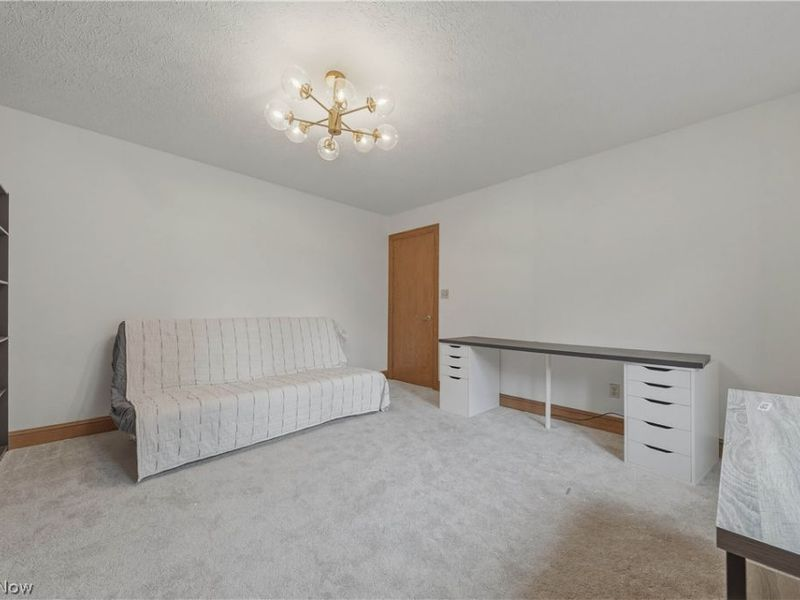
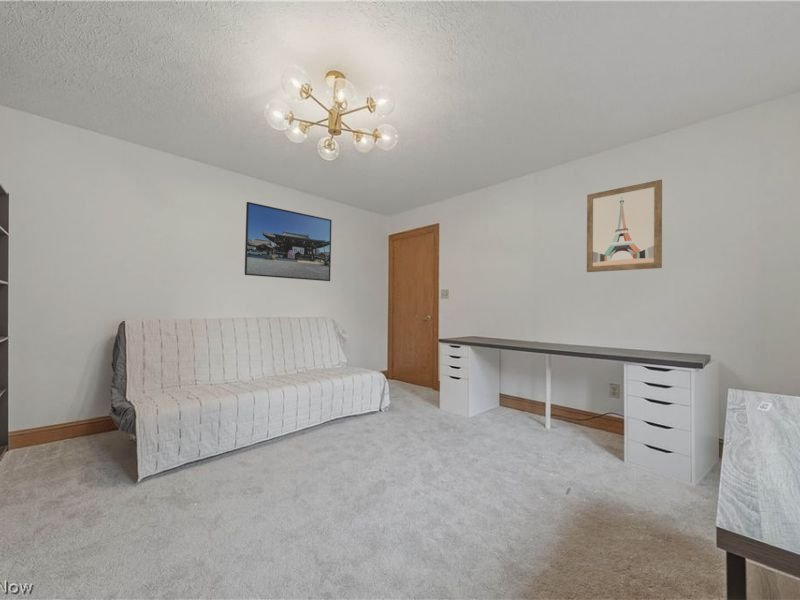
+ wall art (621, 228)
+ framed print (291, 244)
